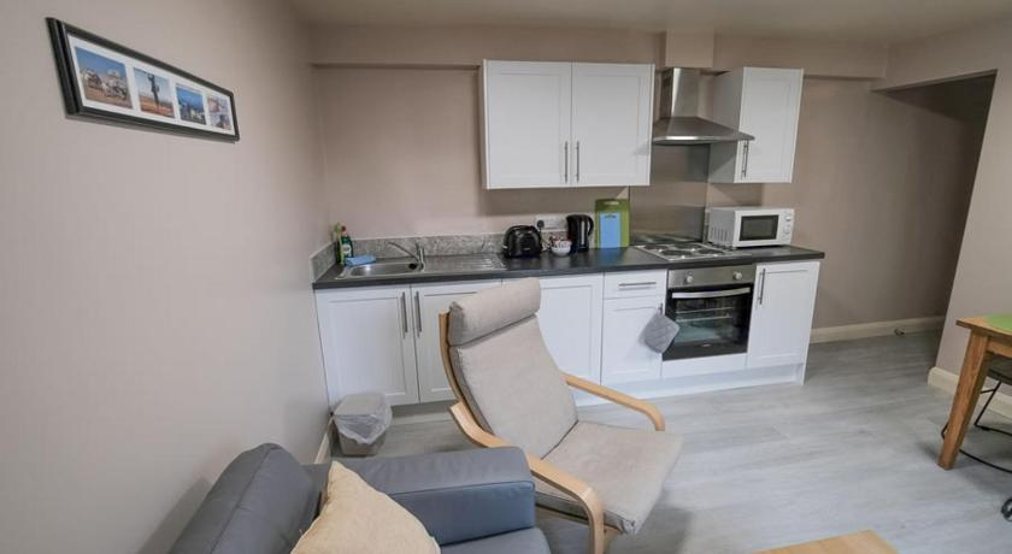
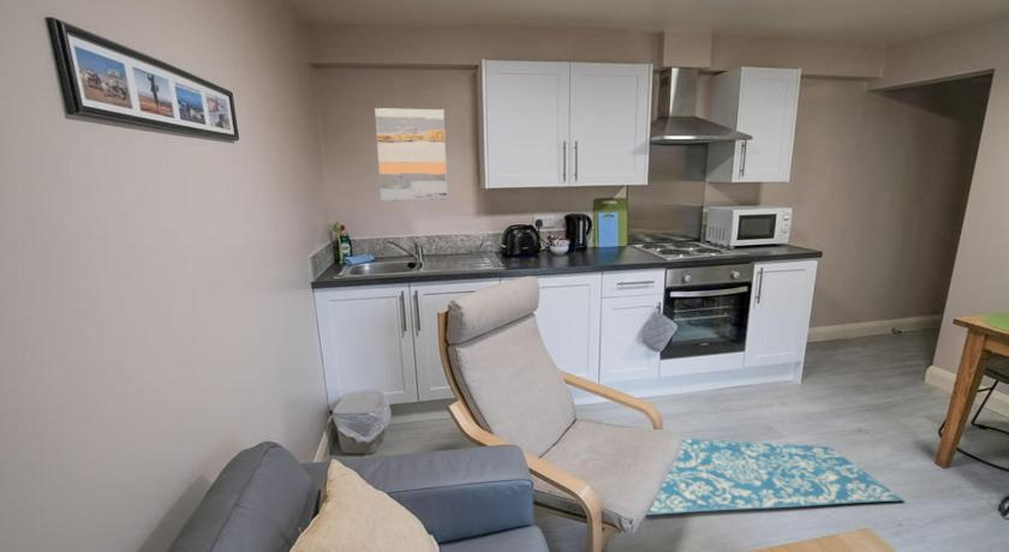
+ wall art (412, 155)
+ rug (738, 466)
